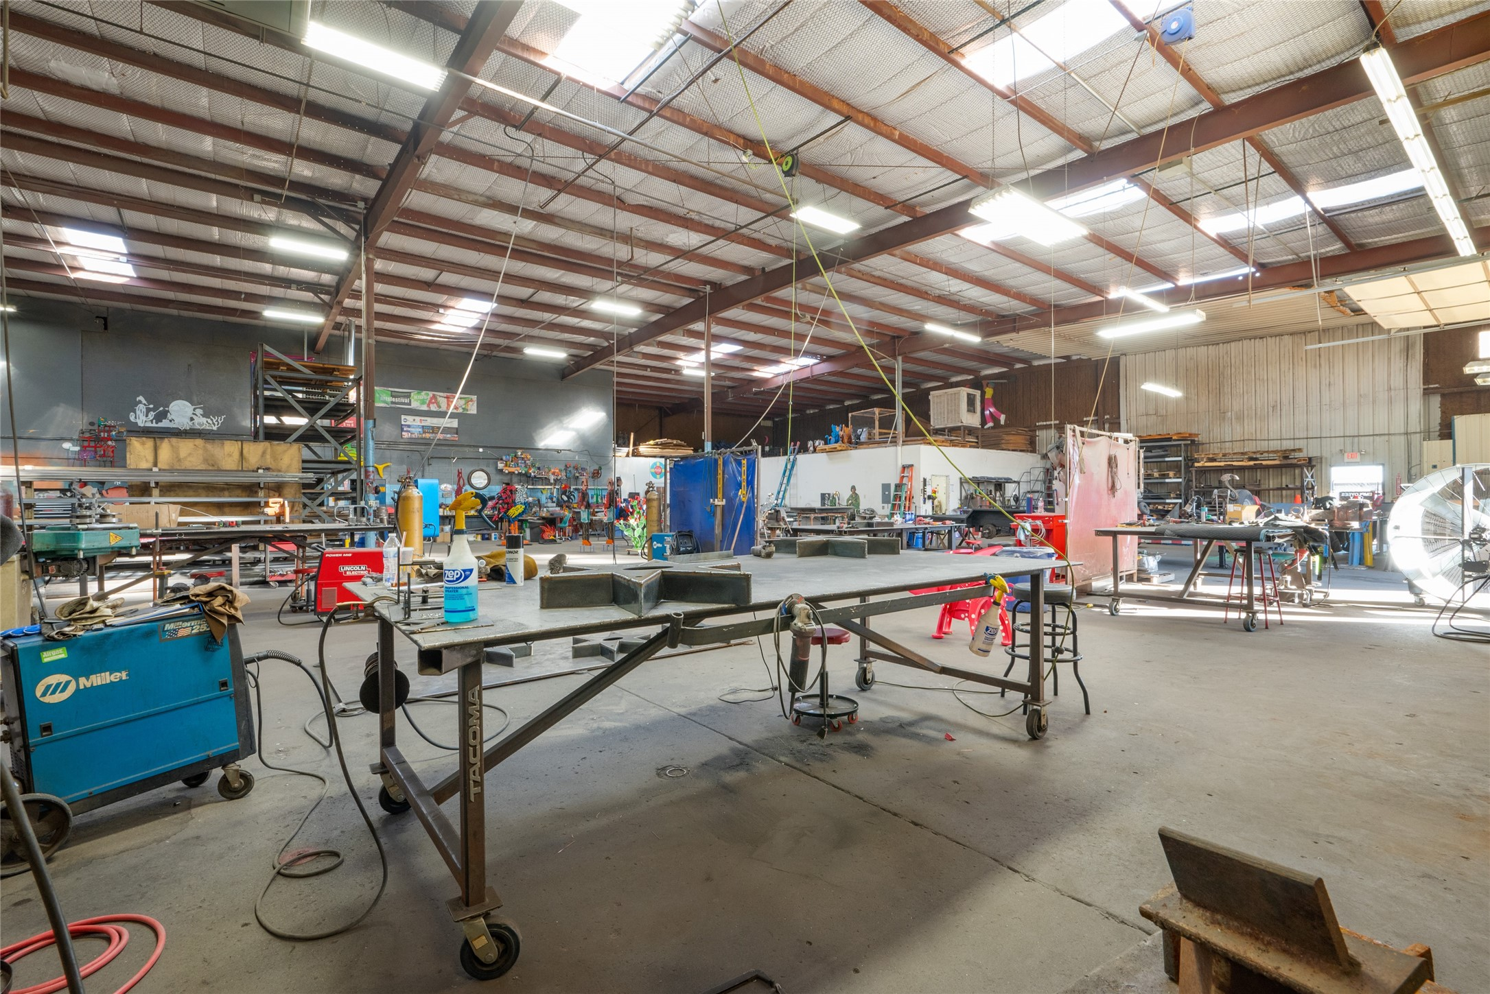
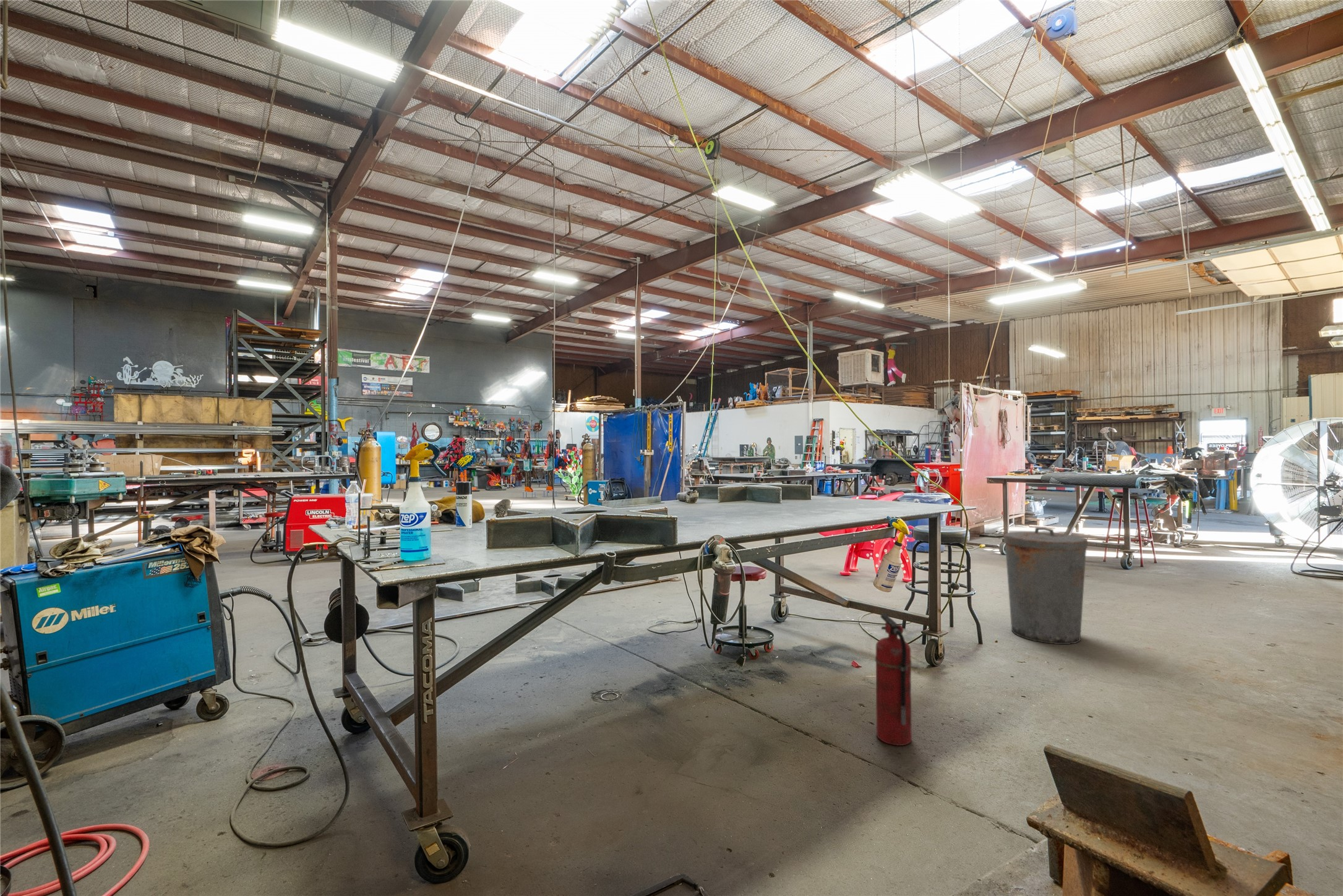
+ trash can (1044, 581)
+ fire extinguisher (893, 678)
